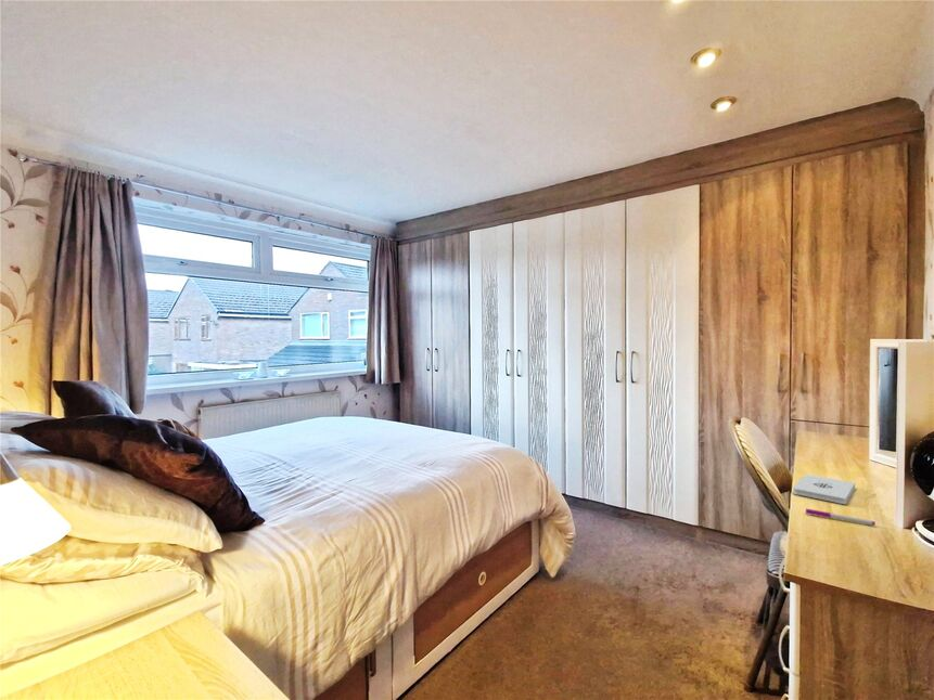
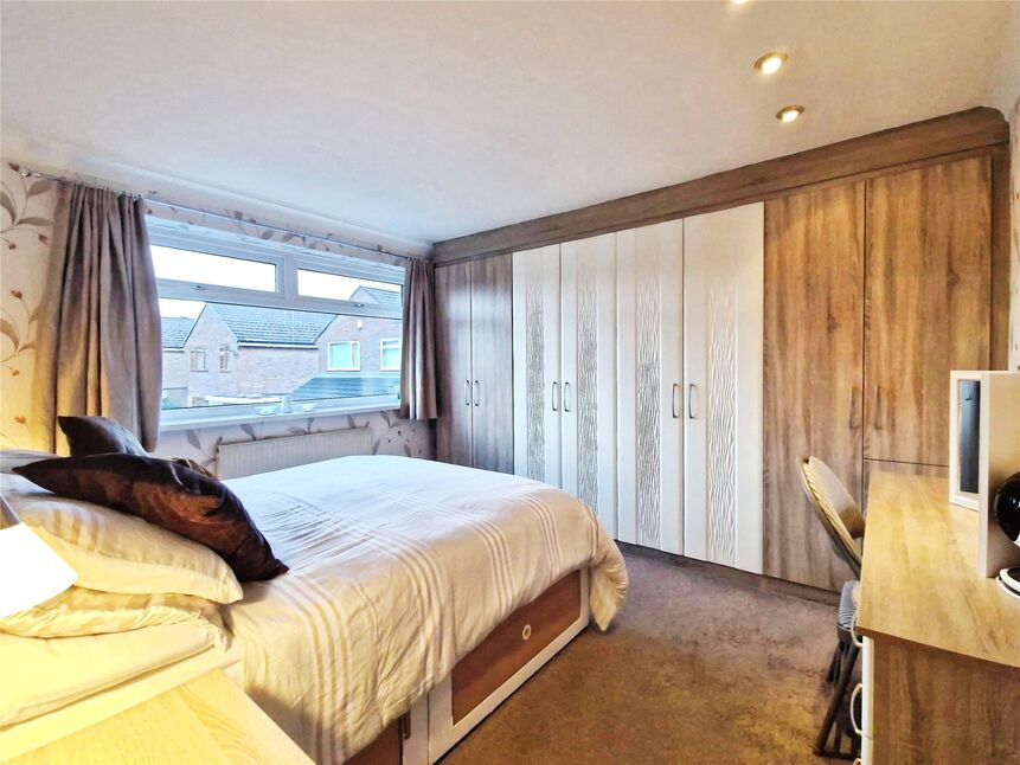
- pen (839, 516)
- notepad (823, 488)
